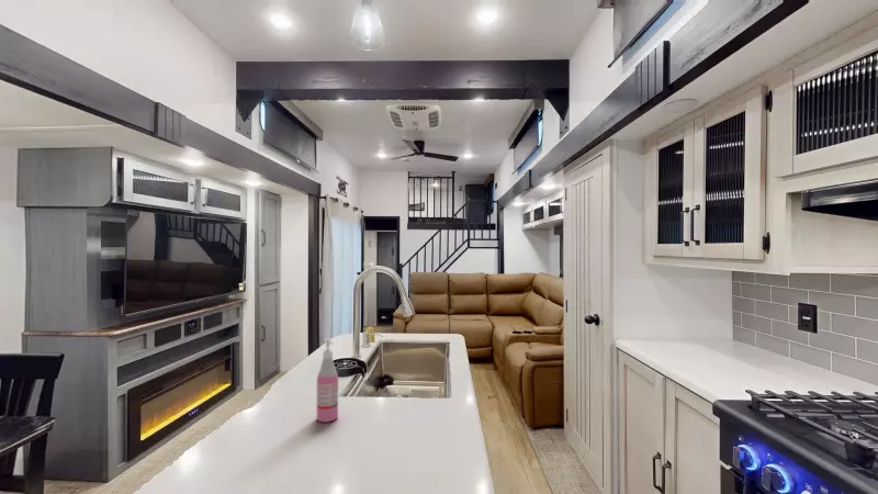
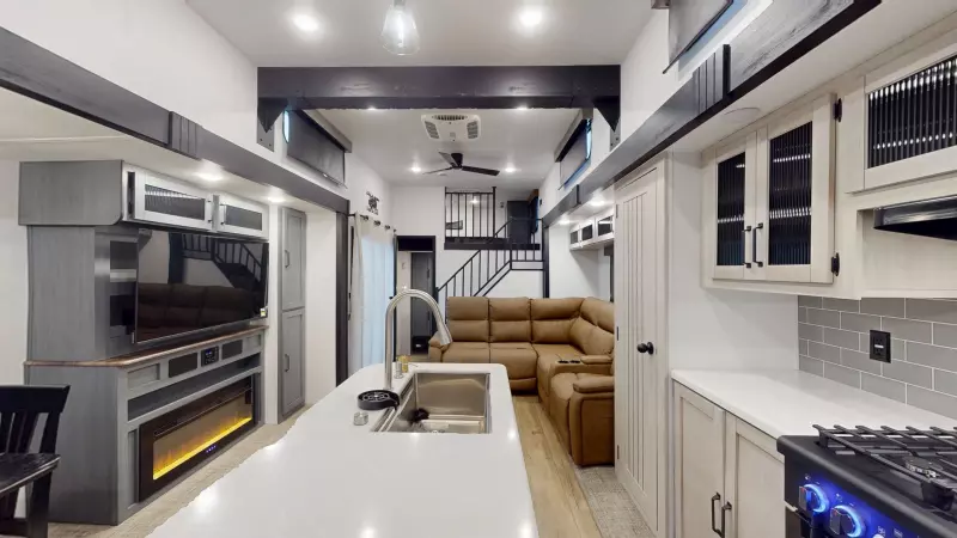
- soap dispenser (327, 378)
